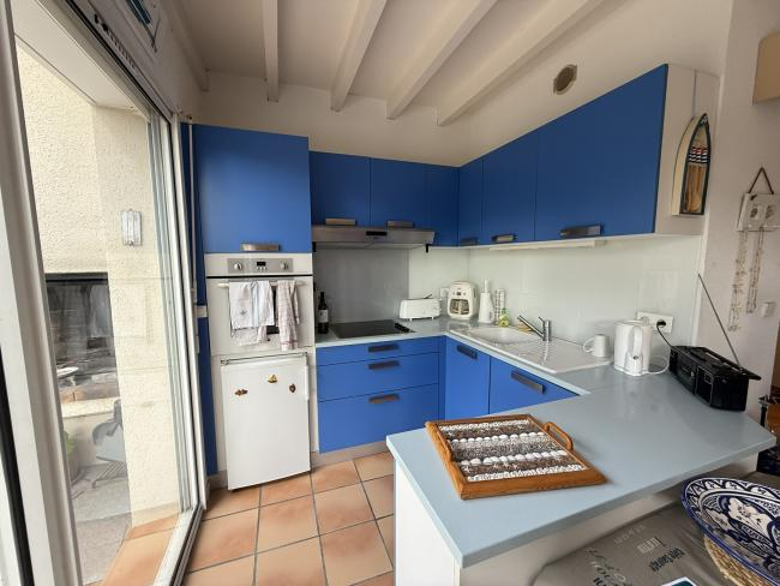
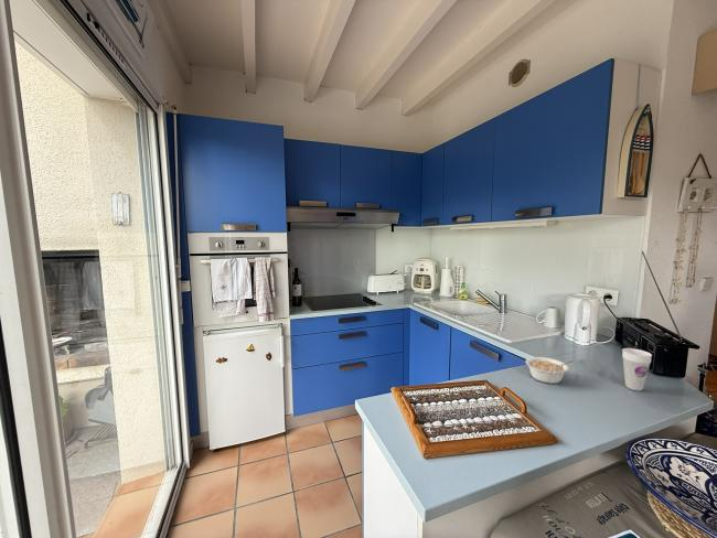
+ cup (634, 369)
+ legume (546, 368)
